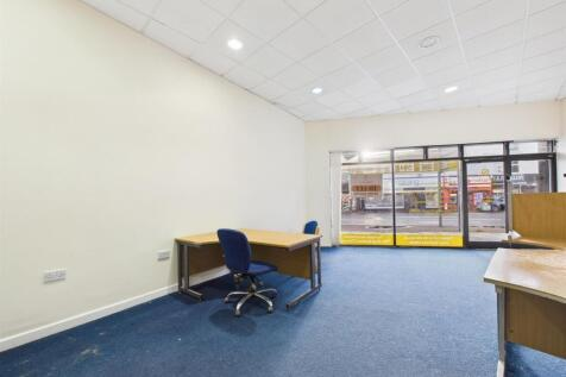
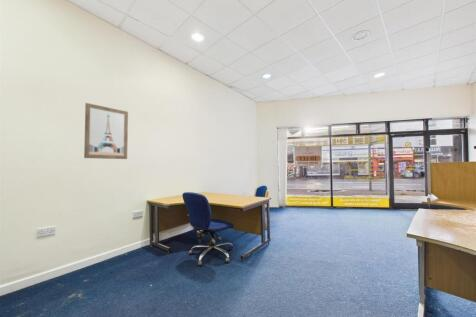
+ wall art (107, 133)
